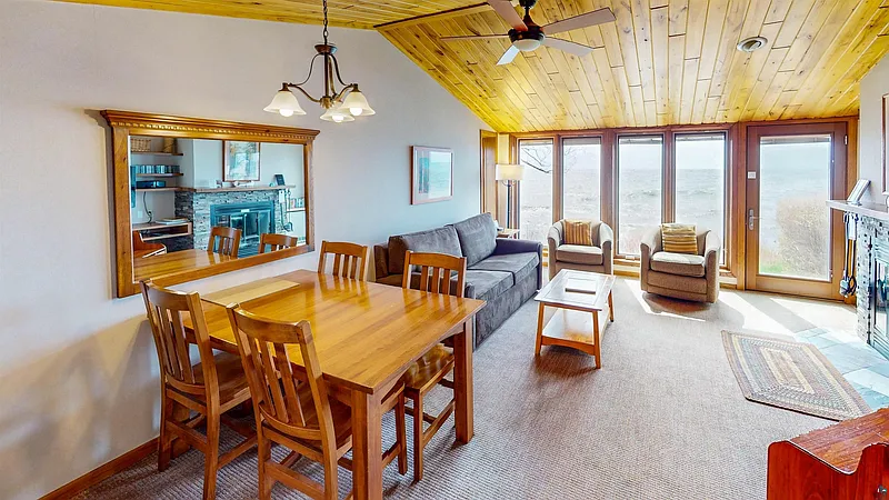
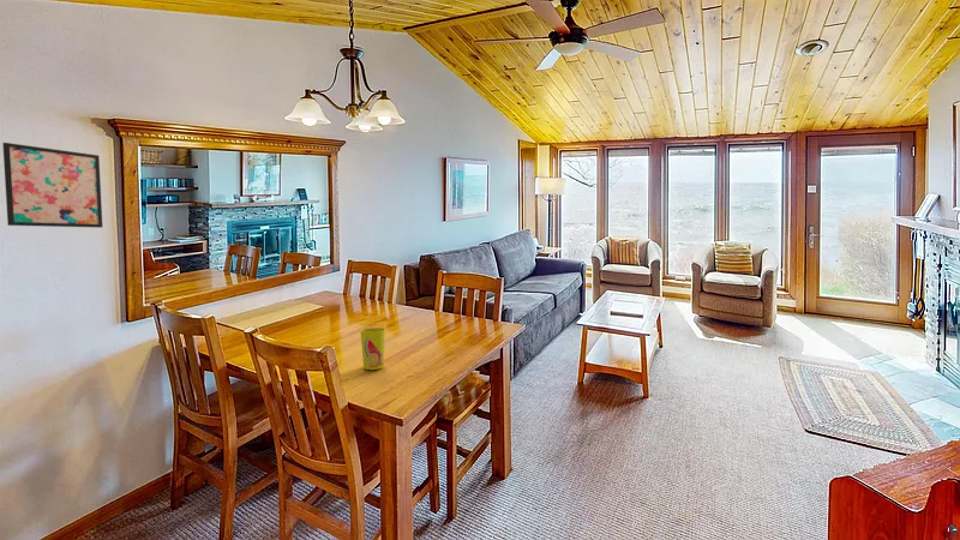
+ wall art (55, 187)
+ cup (373, 348)
